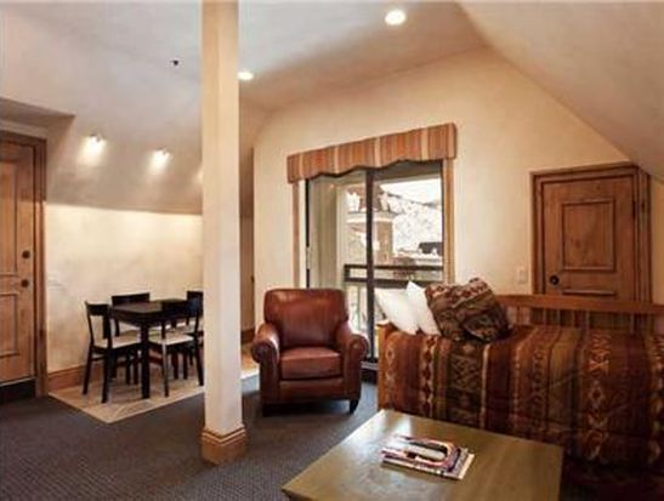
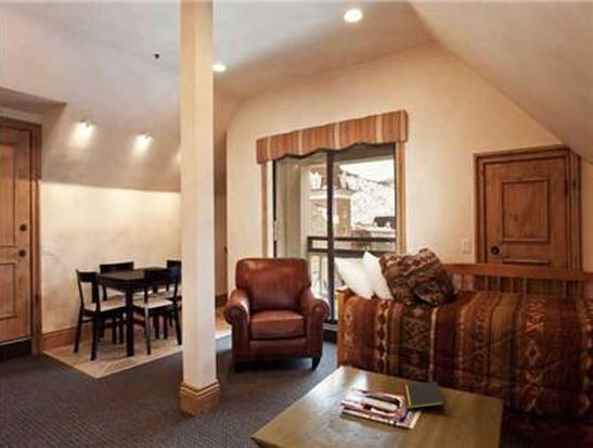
+ notepad (422, 394)
